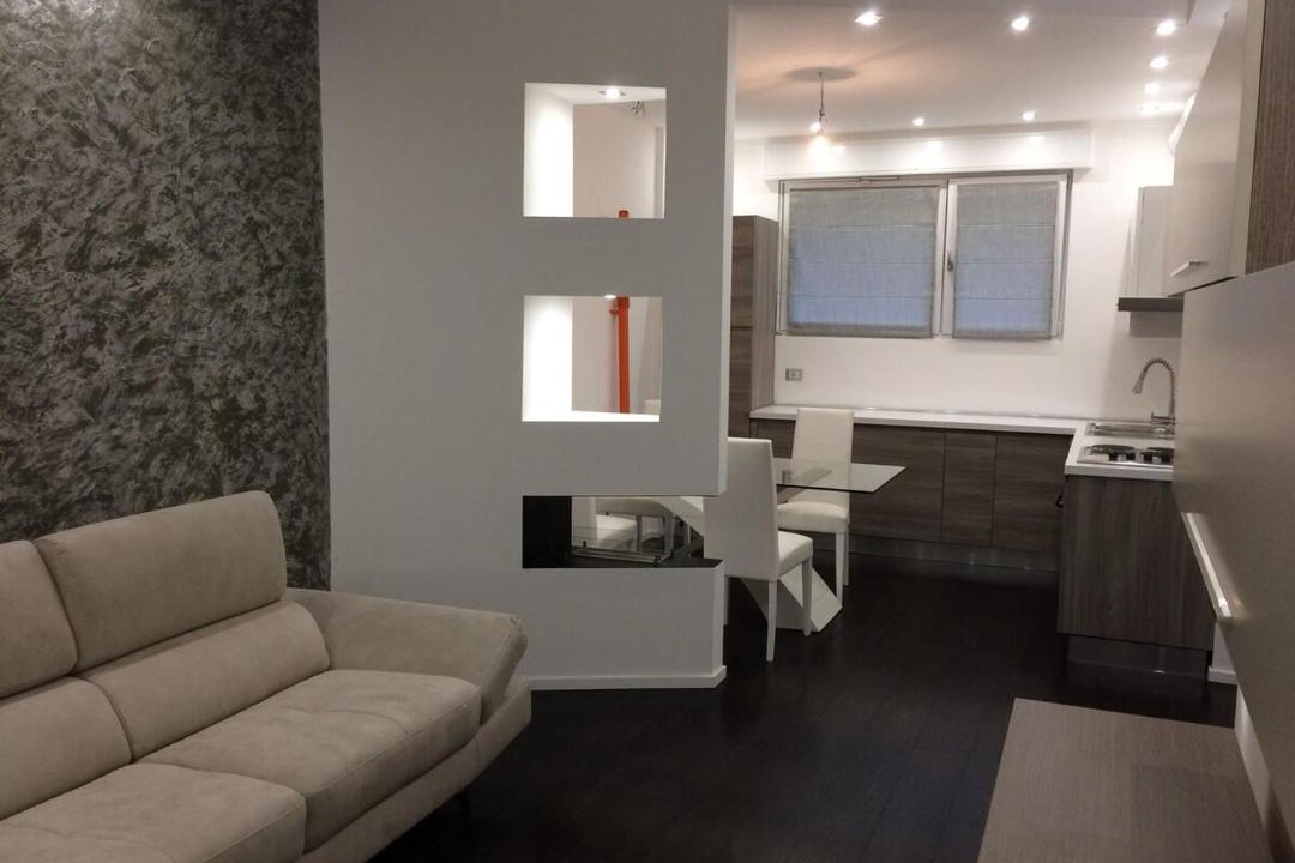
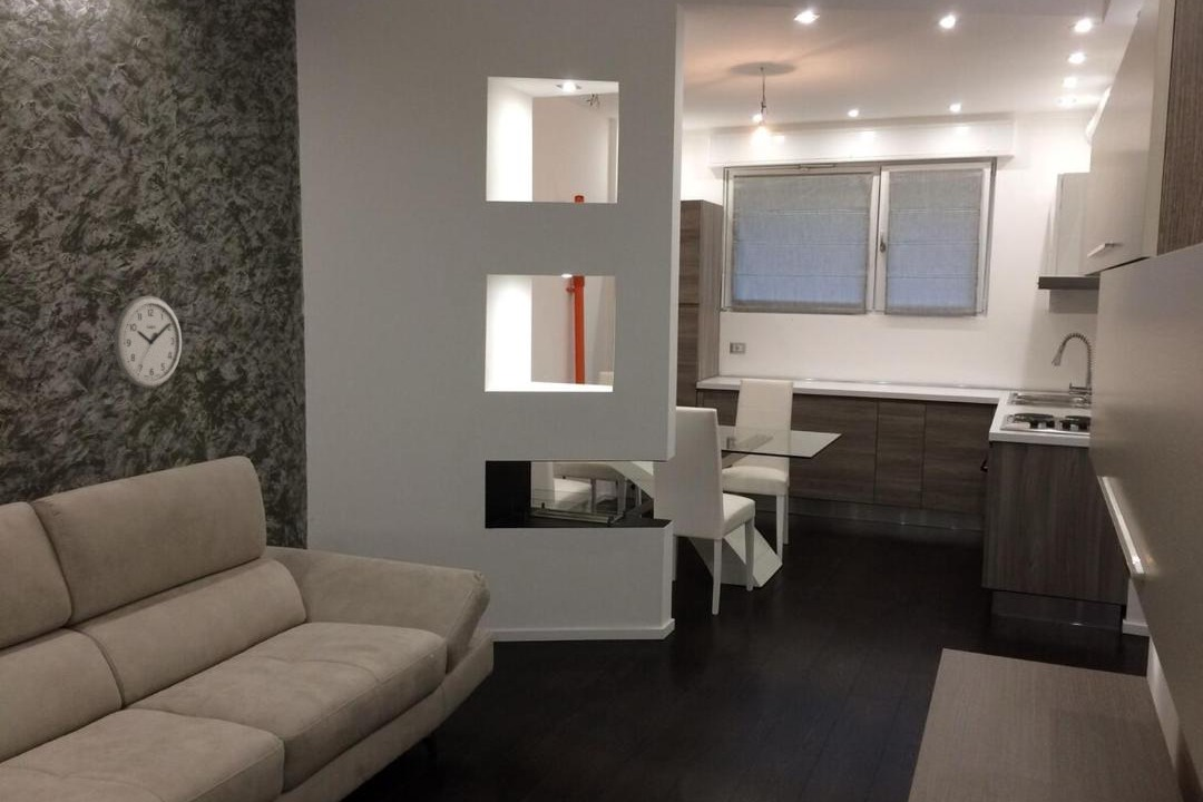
+ wall clock (150, 342)
